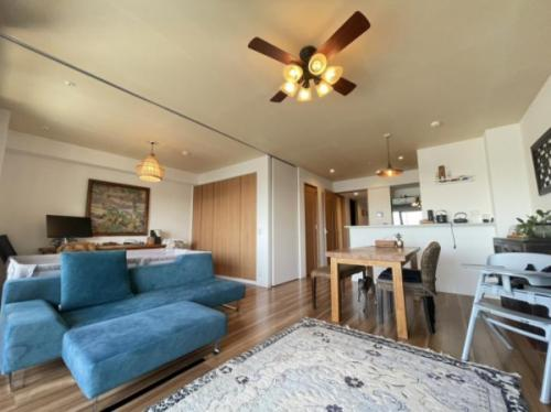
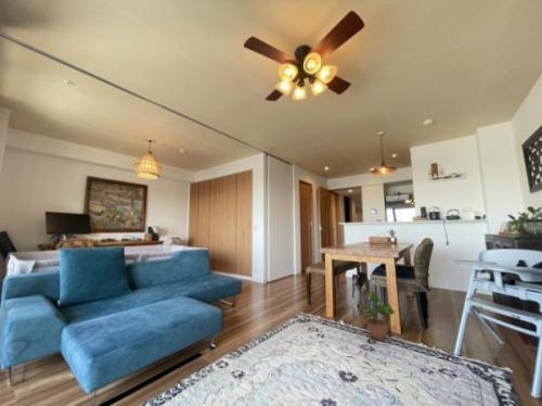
+ potted plant (375, 316)
